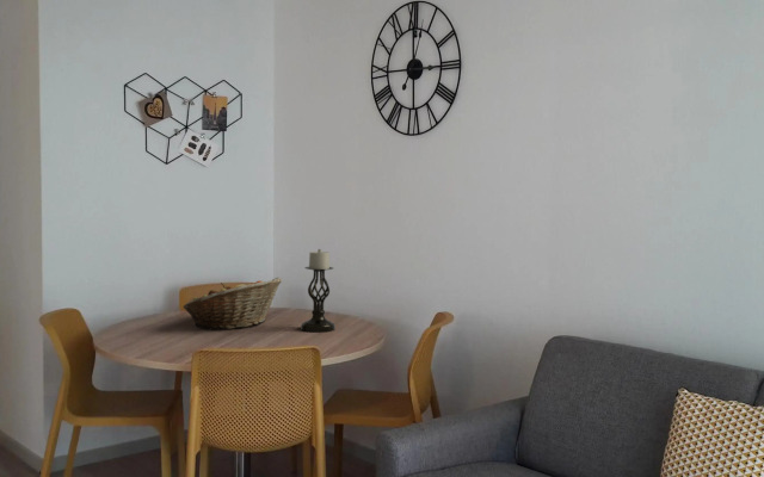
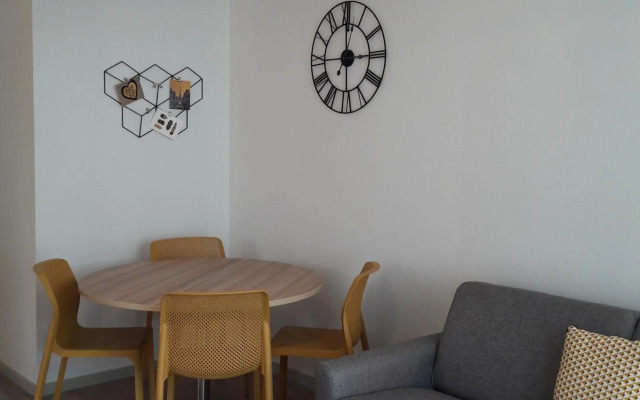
- candle holder (319, 290)
- fruit basket (234, 301)
